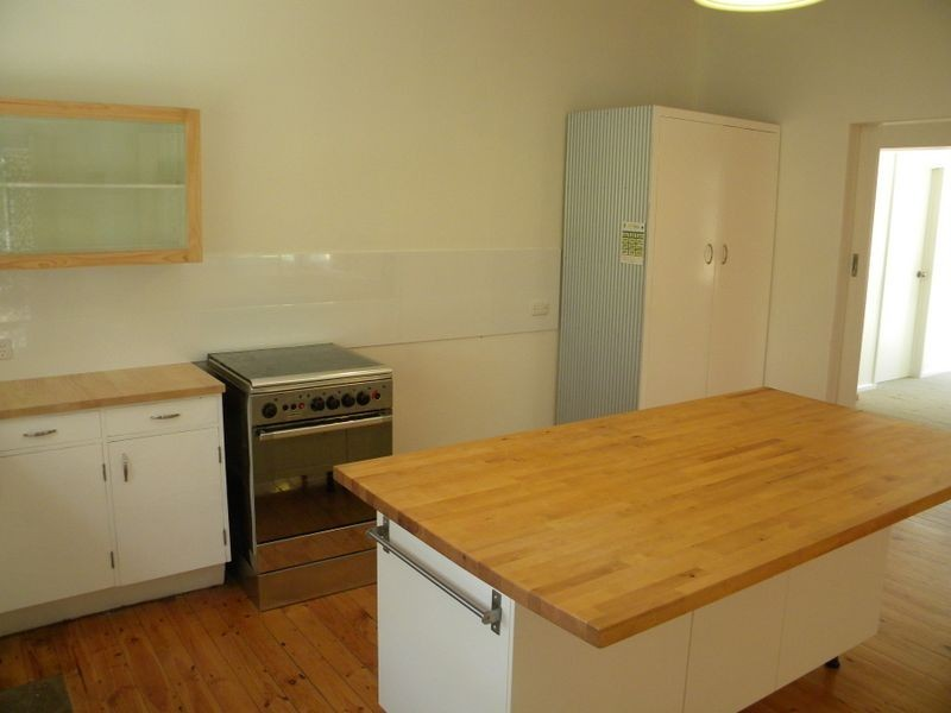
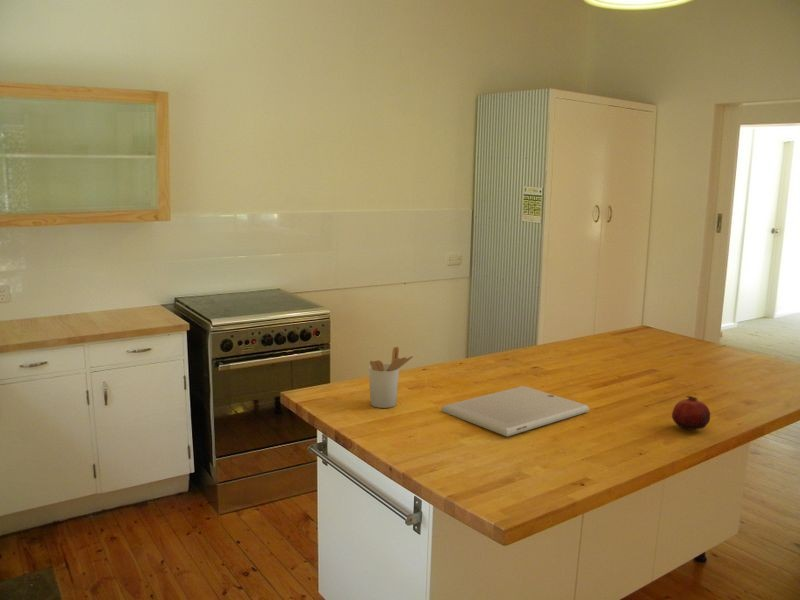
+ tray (515, 408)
+ utensil holder (389, 378)
+ fruit (690, 413)
